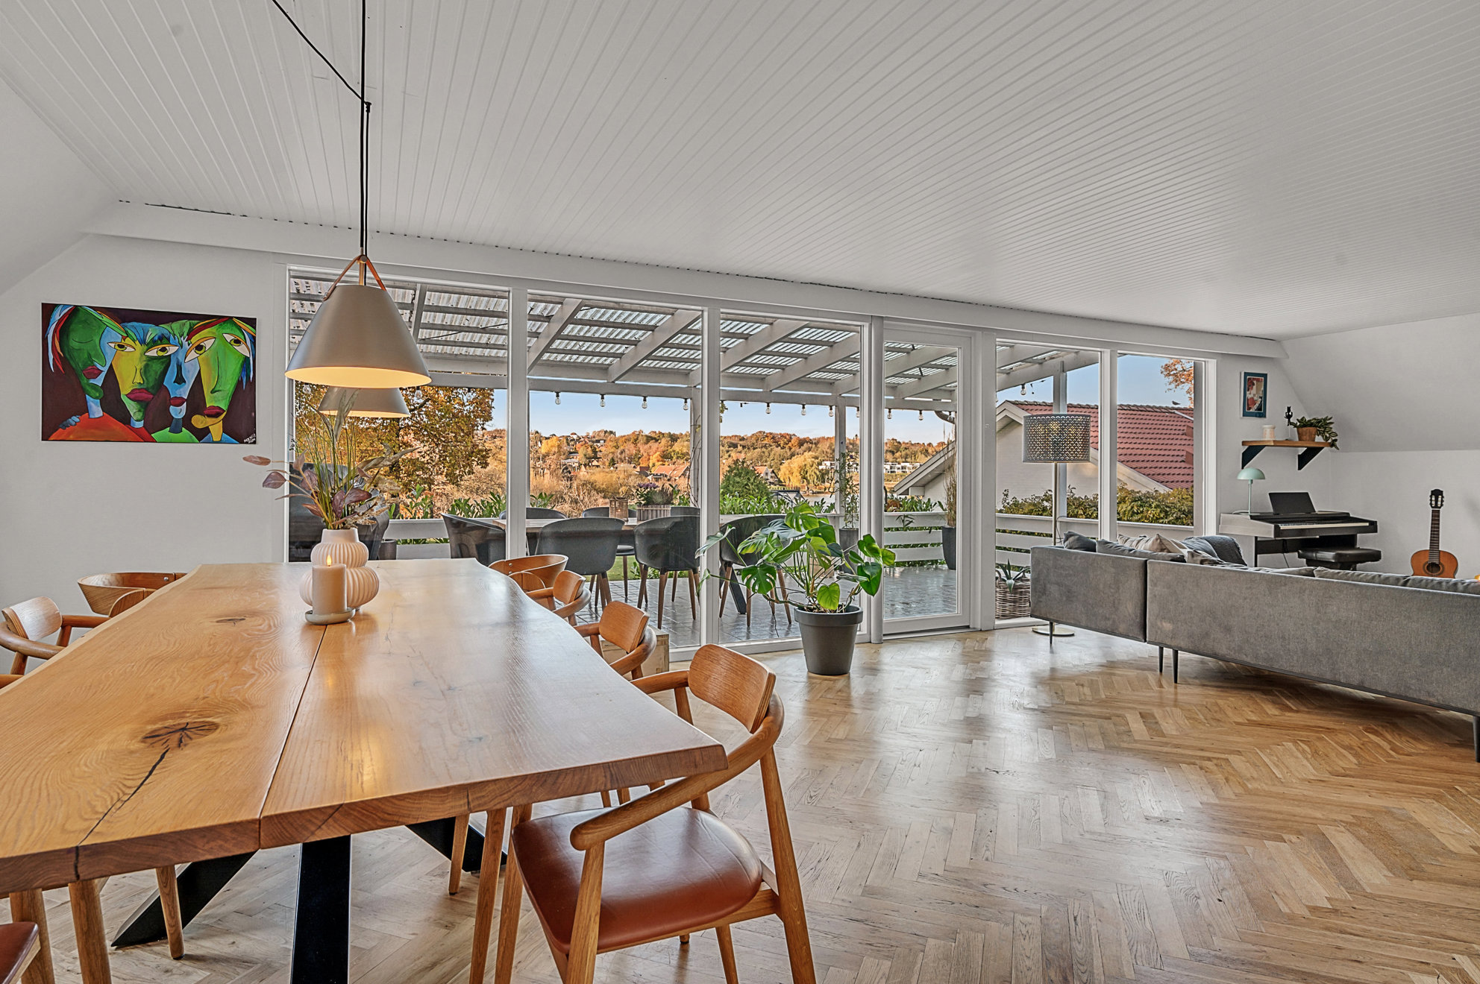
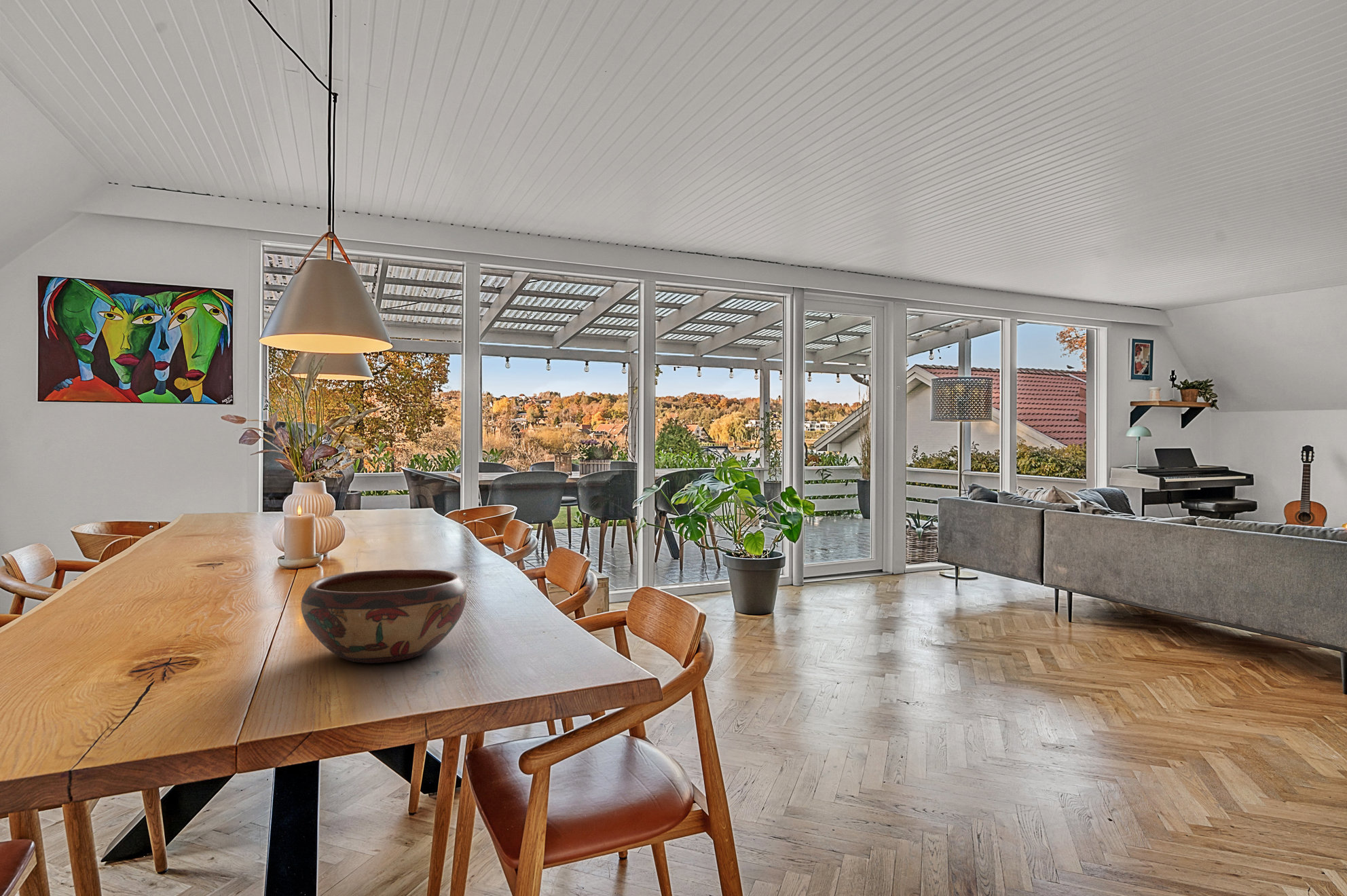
+ decorative bowl (387, 615)
